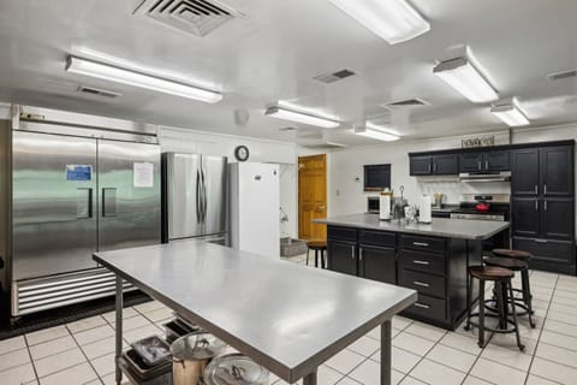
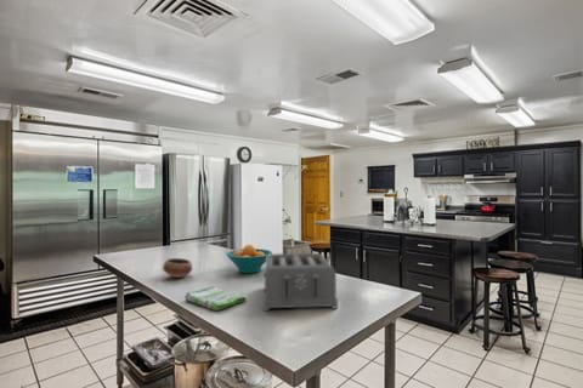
+ bowl (177, 268)
+ toaster (298, 279)
+ fruit bowl (249, 257)
+ dish towel (215, 296)
